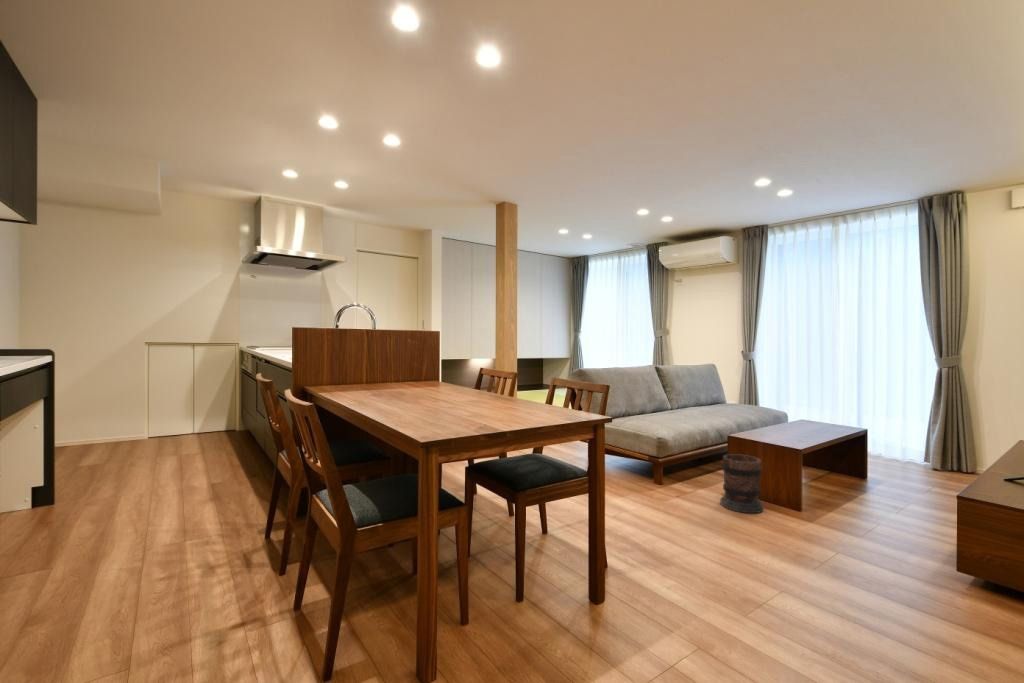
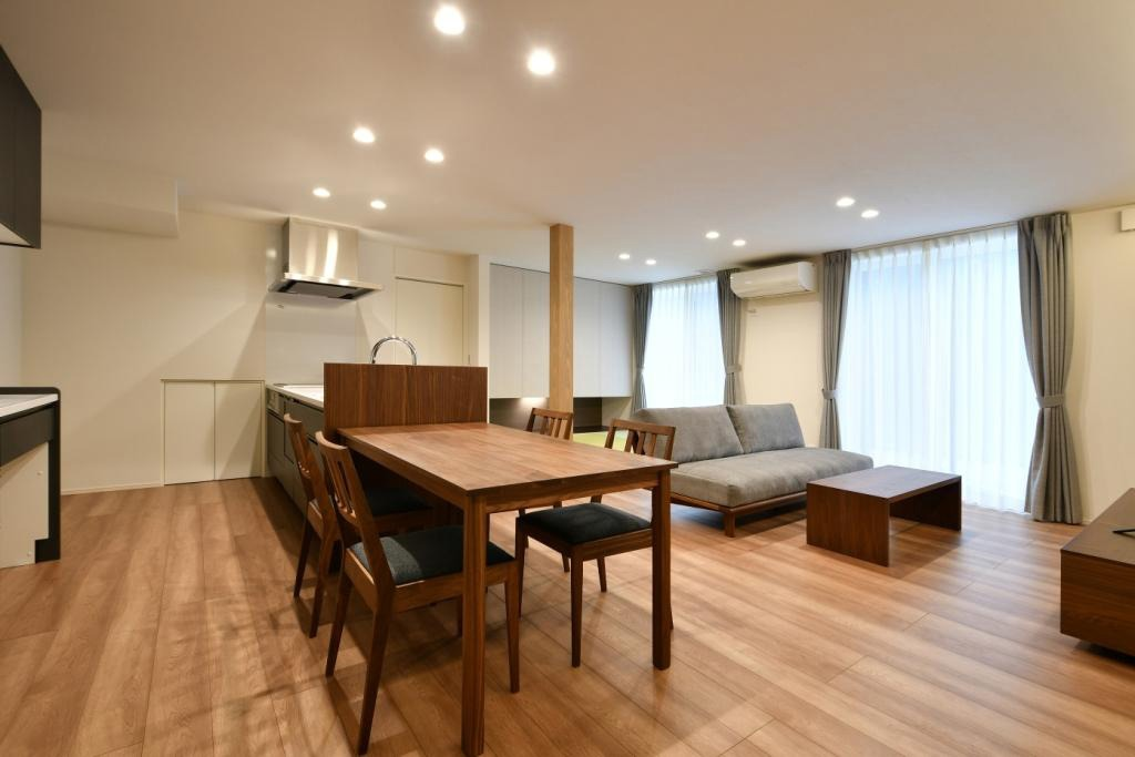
- wooden barrel (743, 481)
